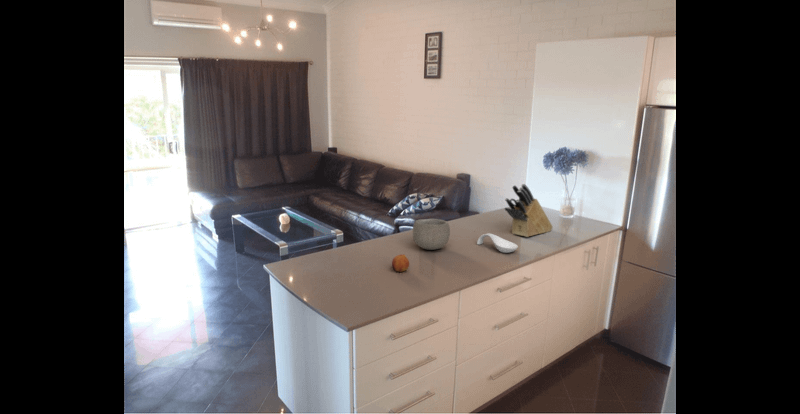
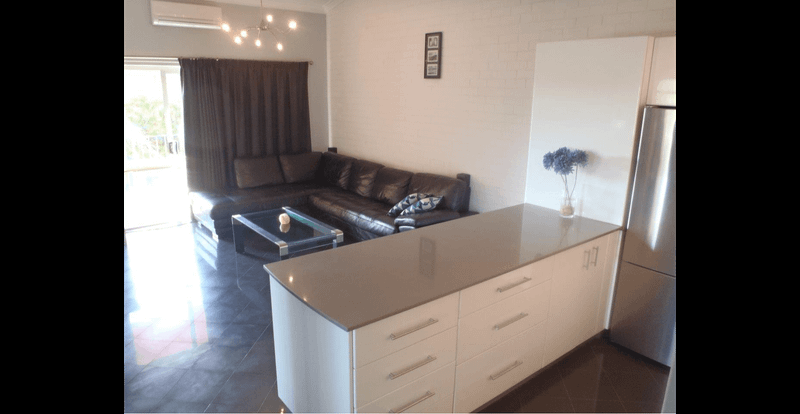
- bowl (430, 235)
- fruit (400, 262)
- knife block (529, 208)
- spoon rest (496, 242)
